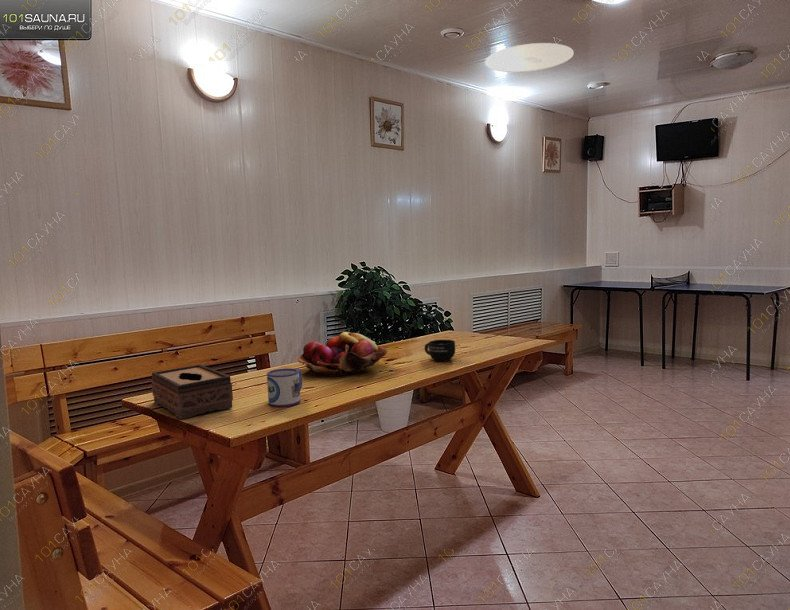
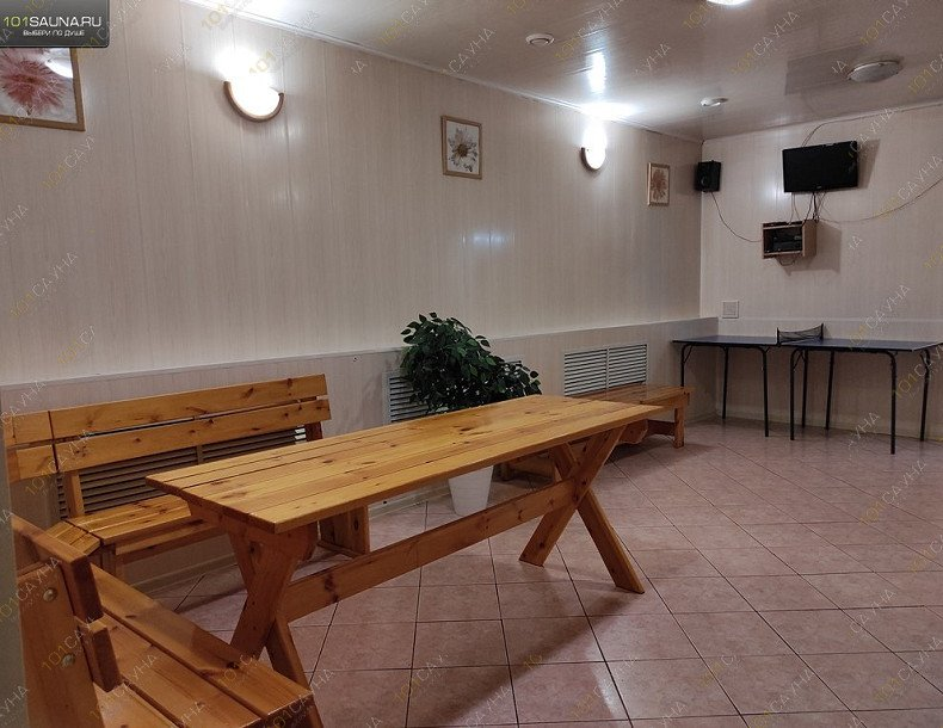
- mug (439, 350)
- ceiling light (528, 54)
- fruit basket (343, 352)
- mug (287, 385)
- tissue box (191, 389)
